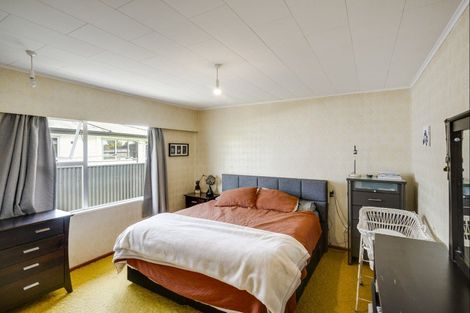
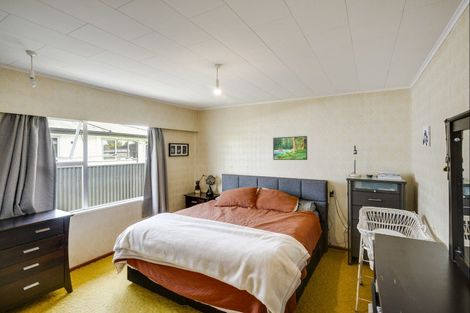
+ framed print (289, 148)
